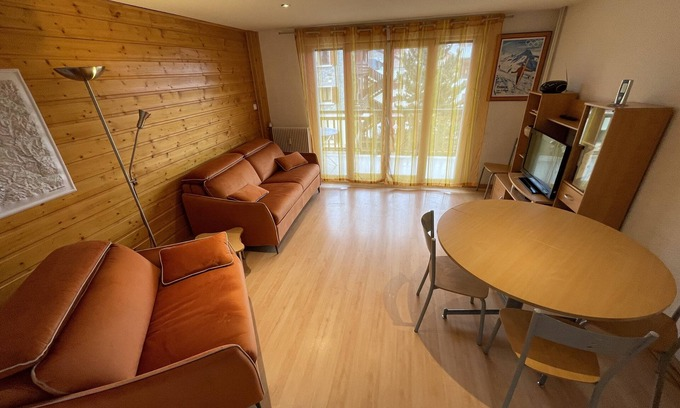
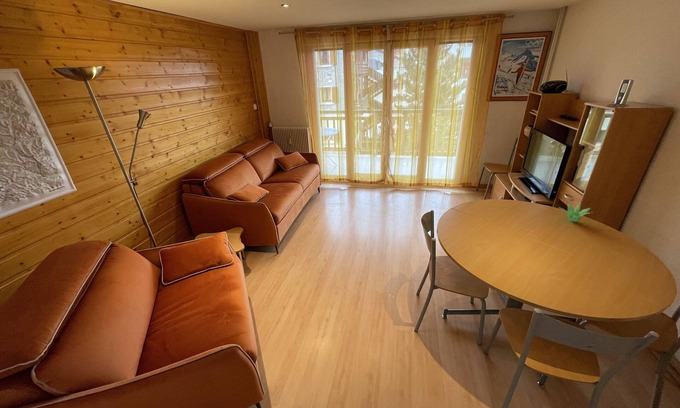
+ succulent plant (574, 213)
